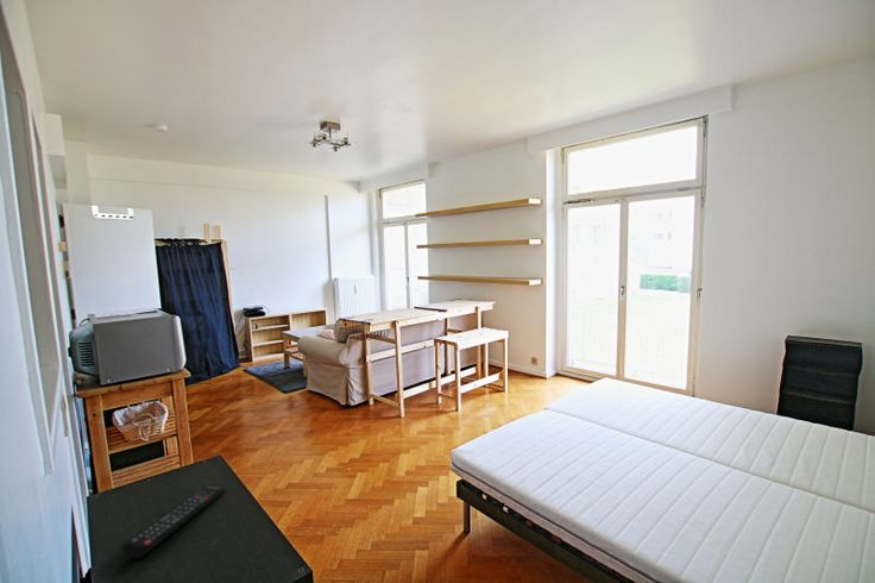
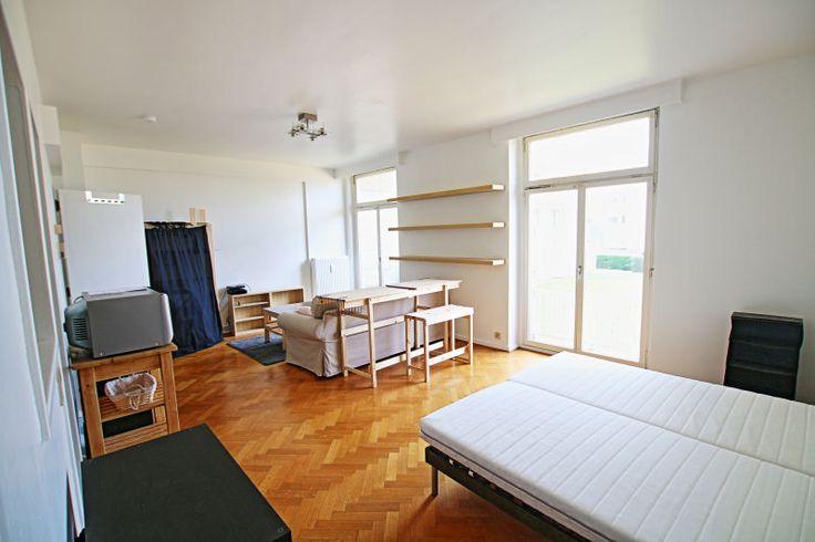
- remote control (180, 516)
